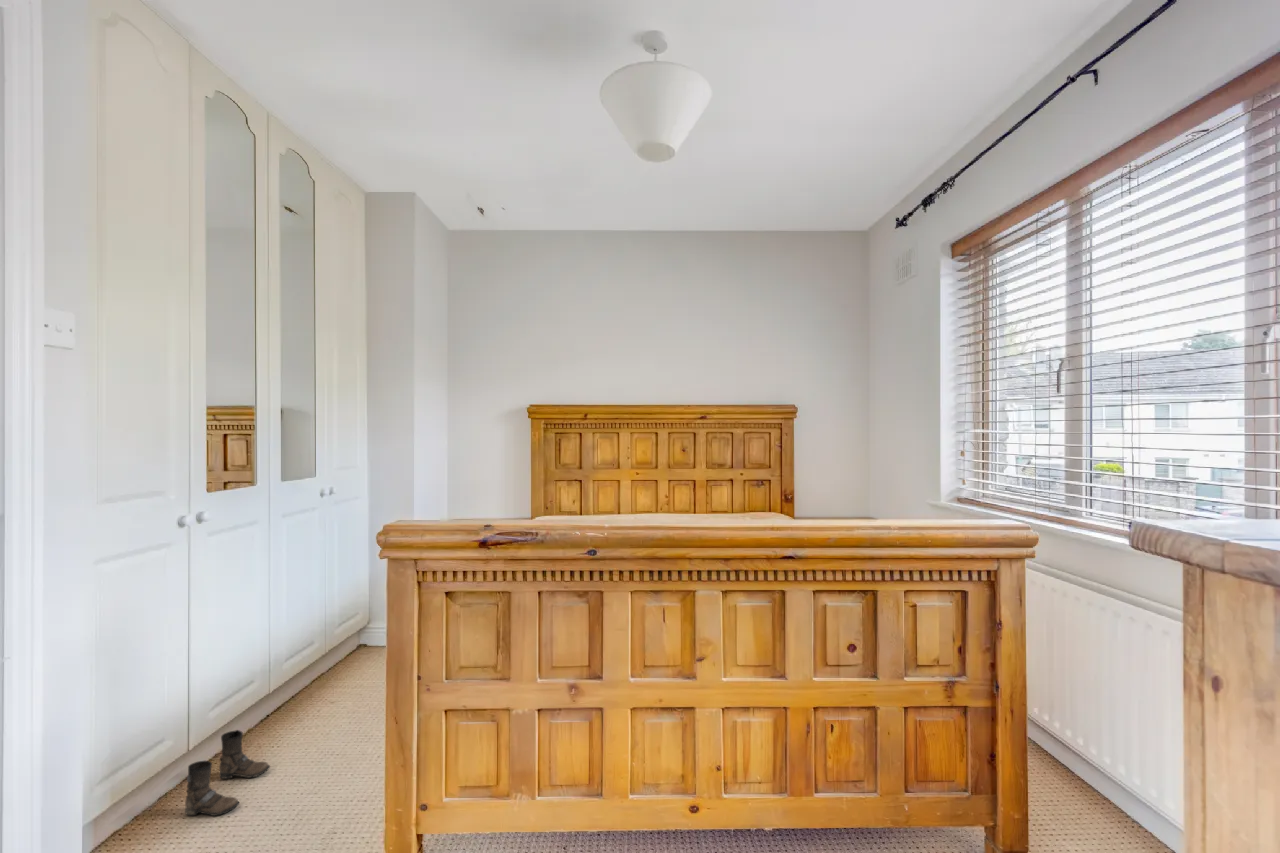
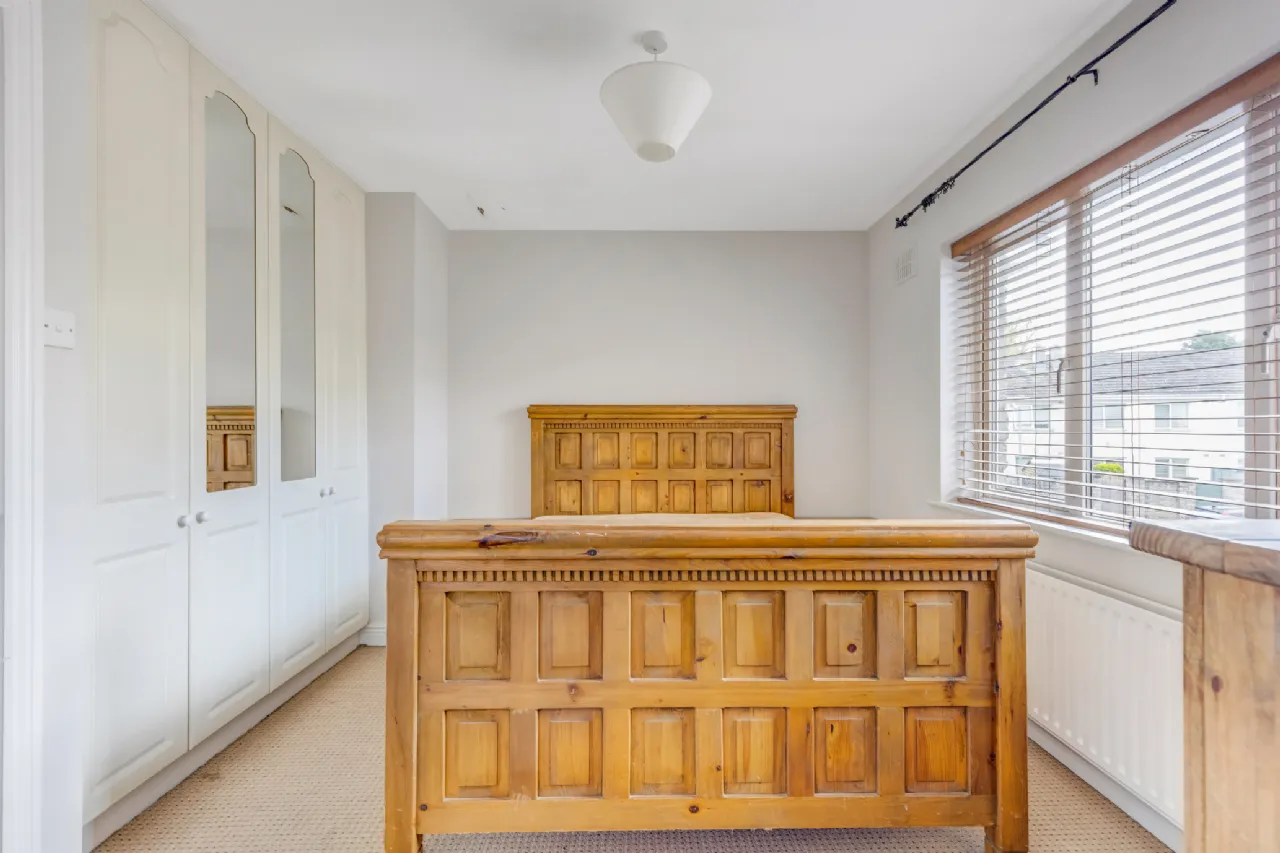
- boots (229, 770)
